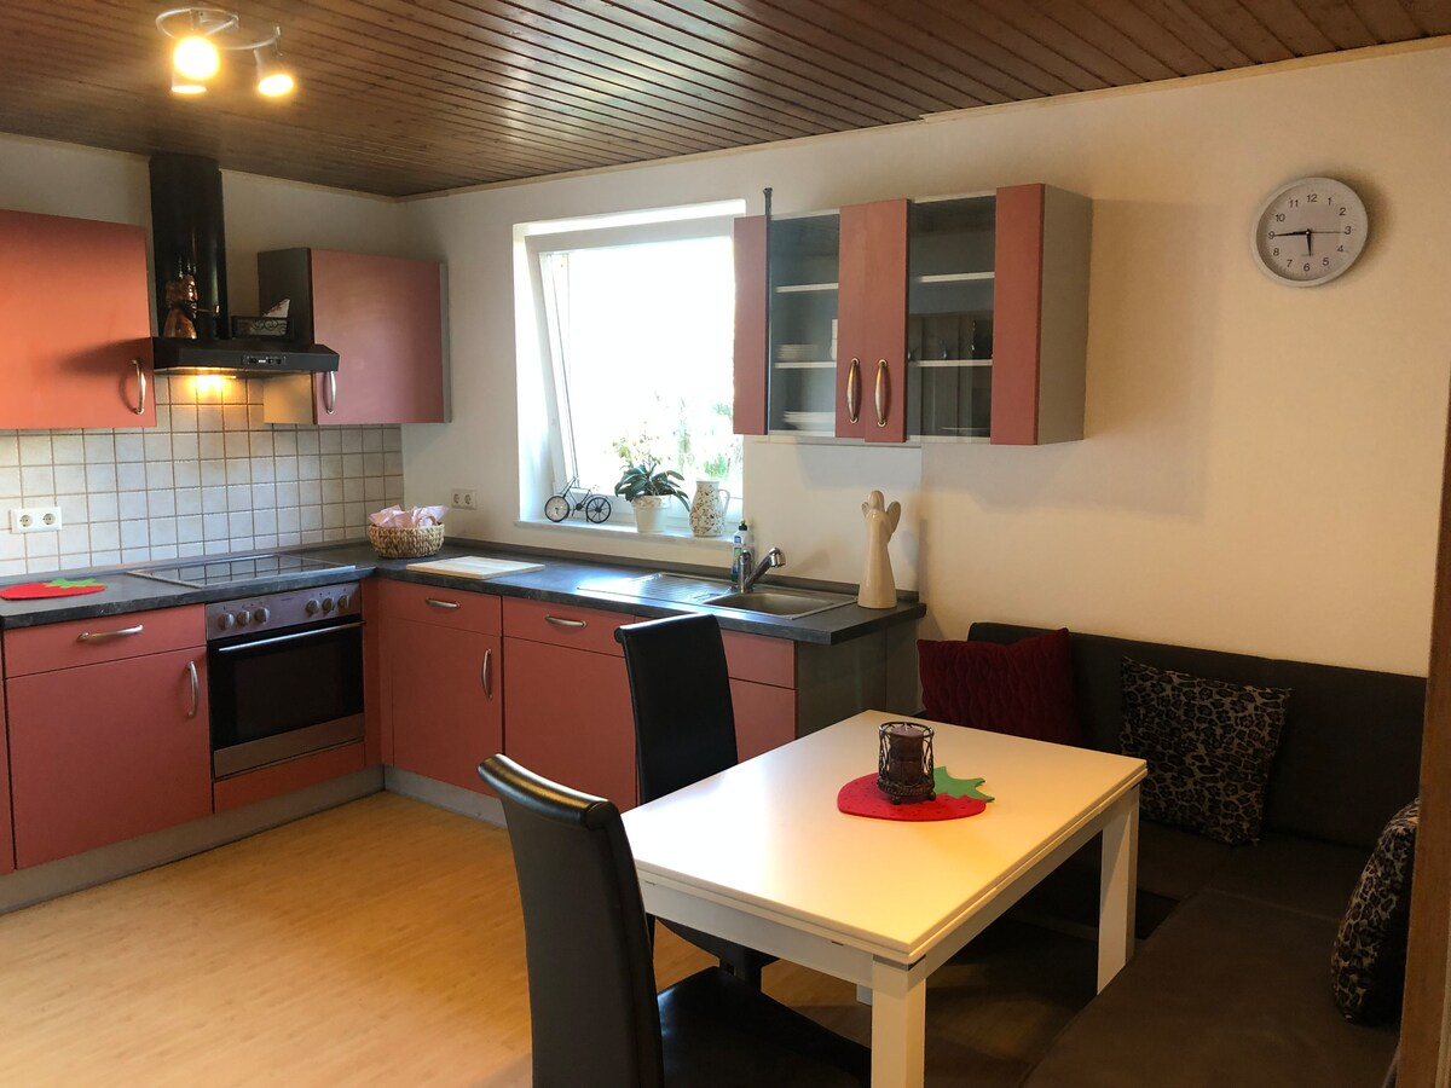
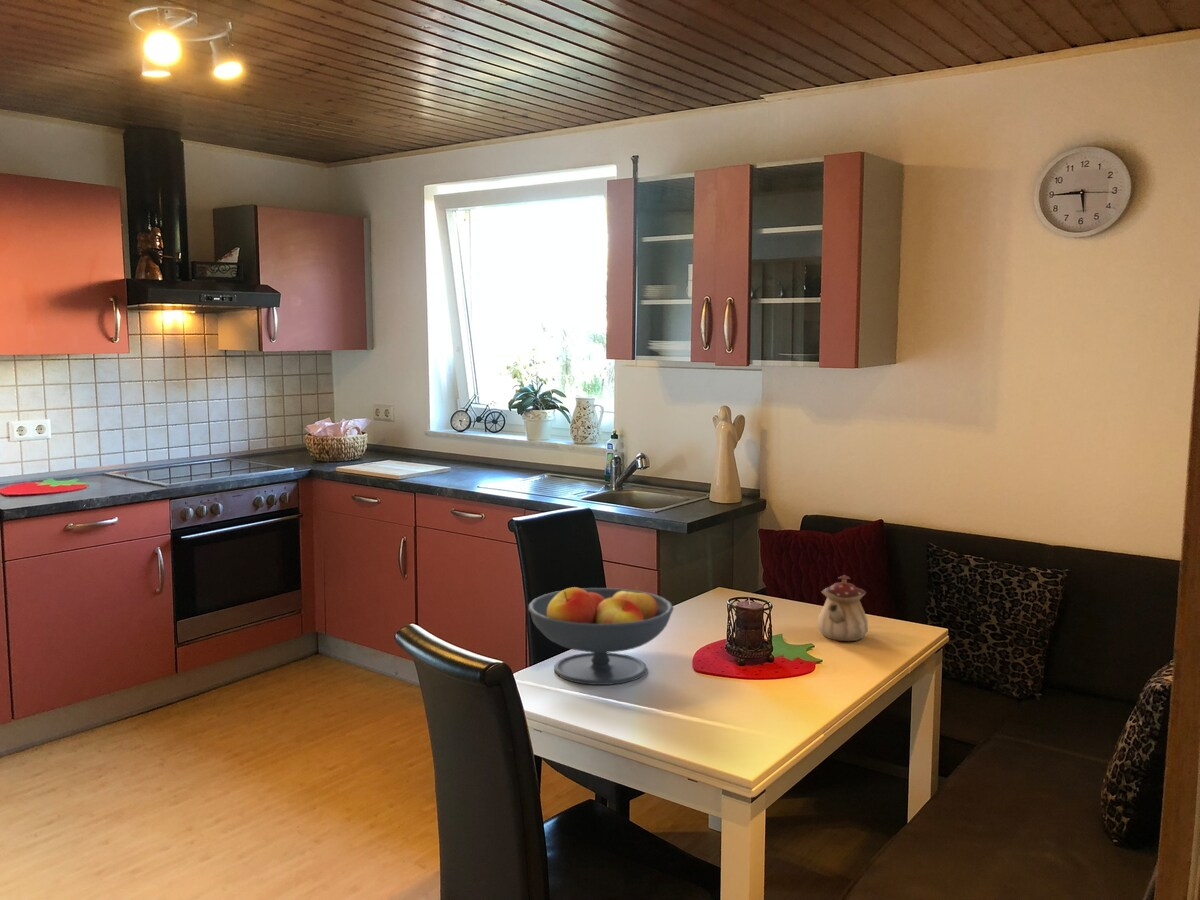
+ fruit bowl (600, 626)
+ teapot (844, 604)
